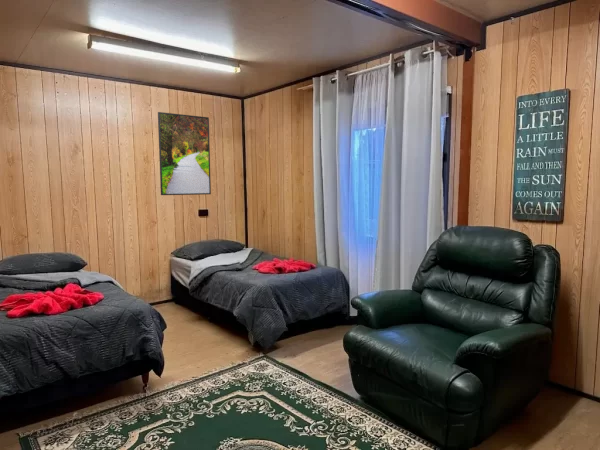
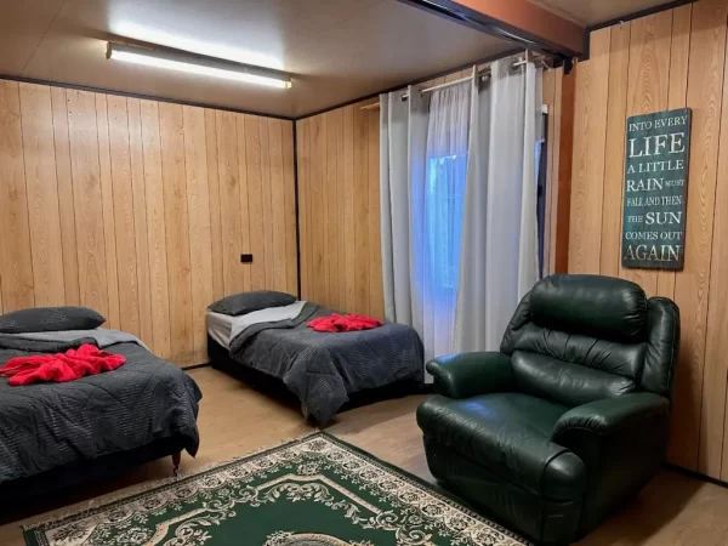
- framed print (185, 155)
